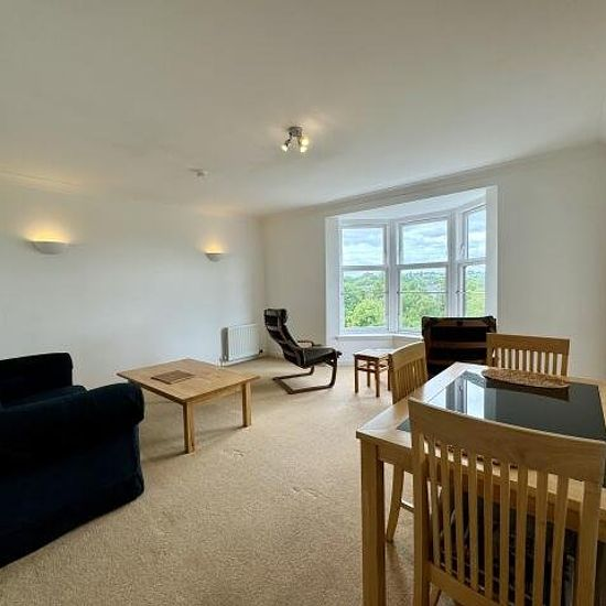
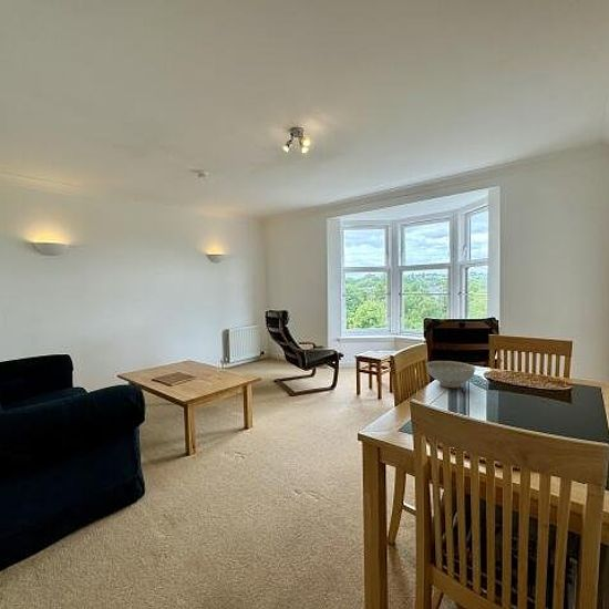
+ decorative bowl (450, 375)
